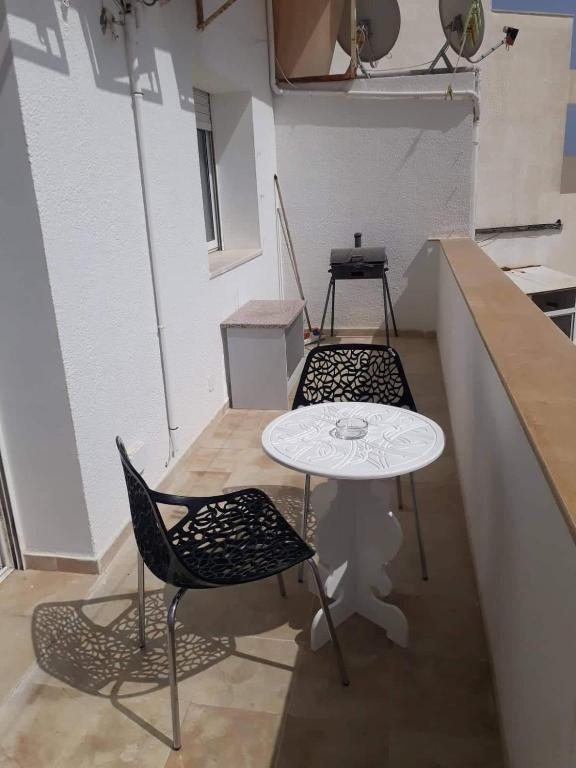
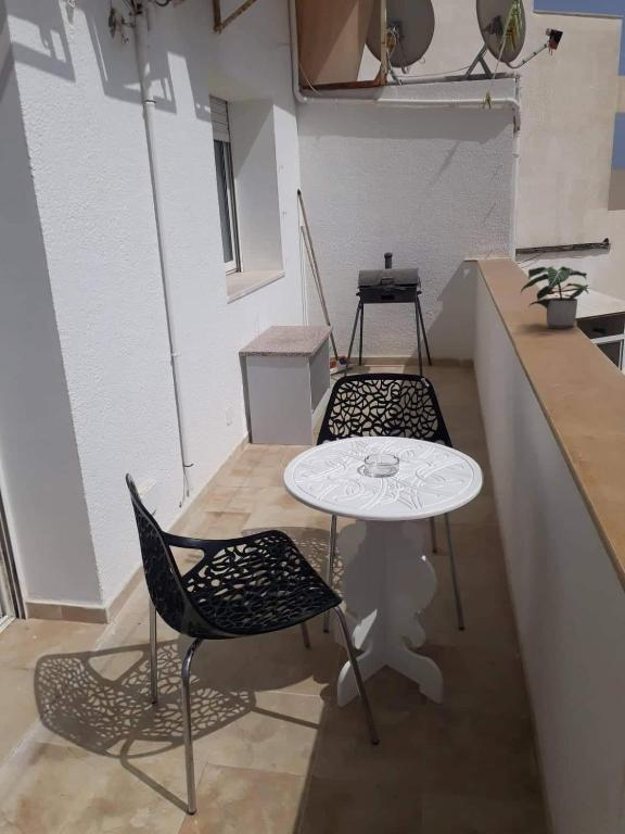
+ potted plant (554, 298)
